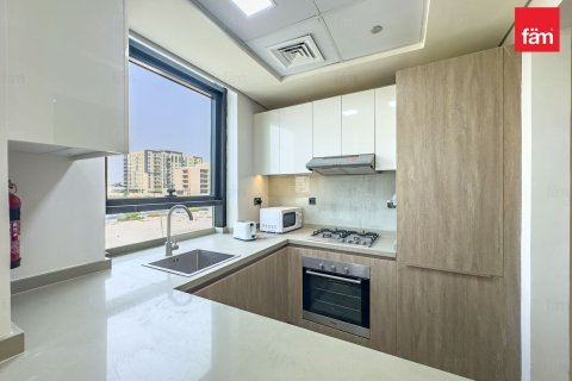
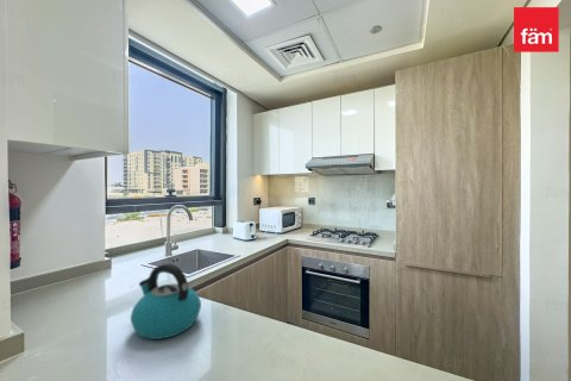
+ kettle (164, 293)
